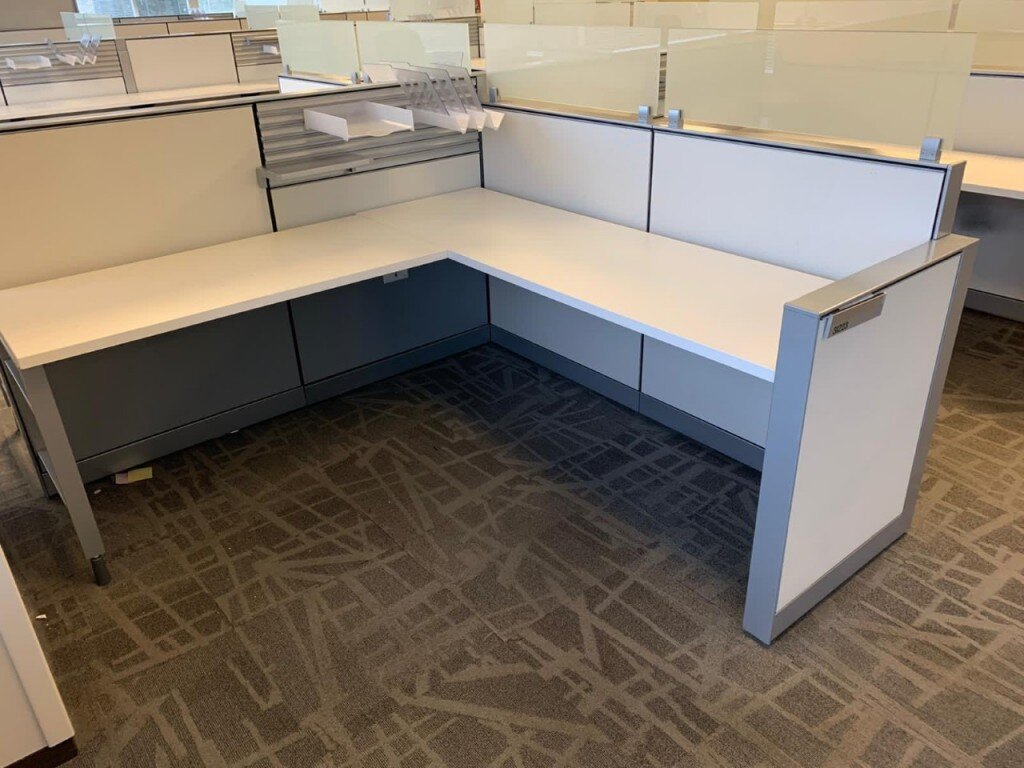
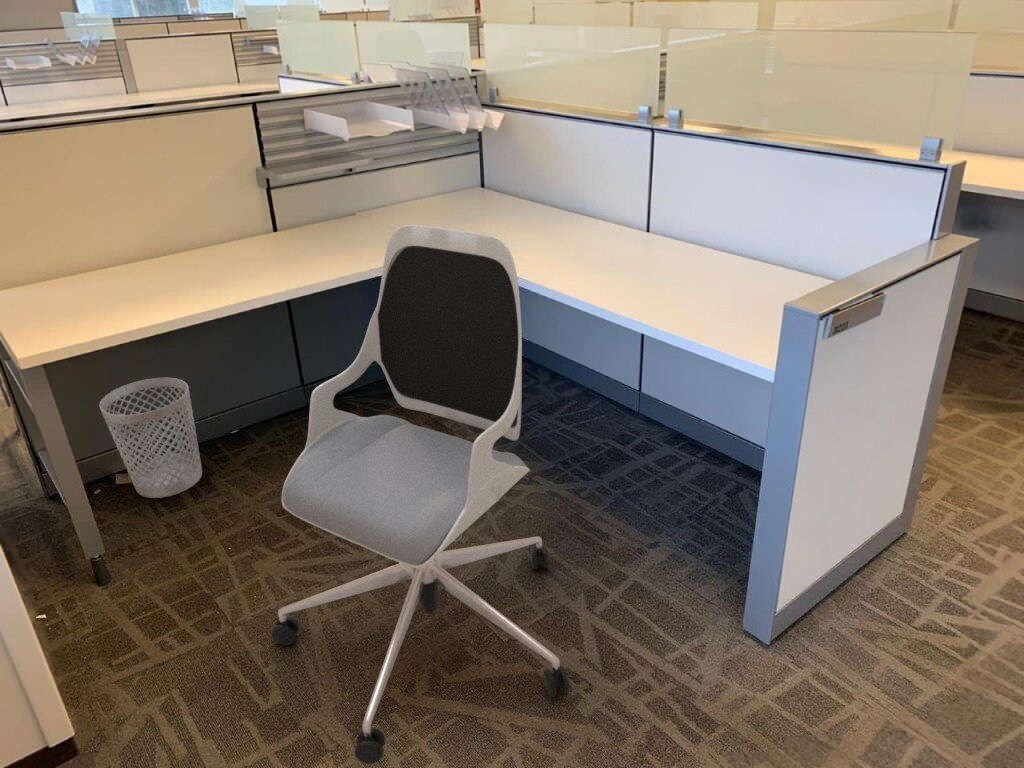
+ wastebasket (156, 439)
+ office chair (402, 463)
